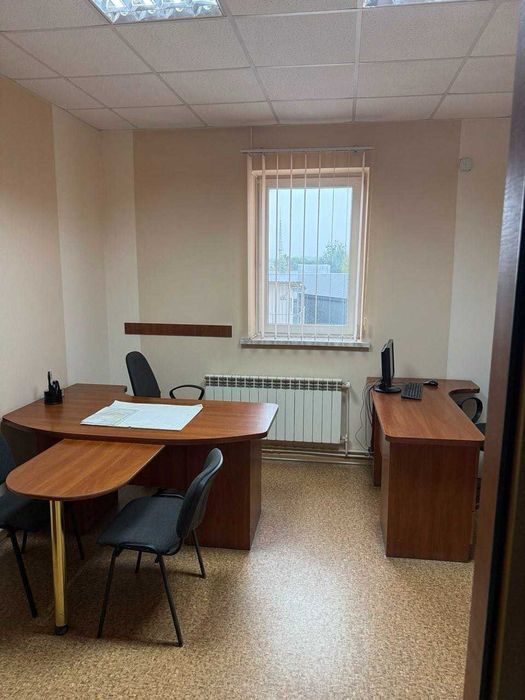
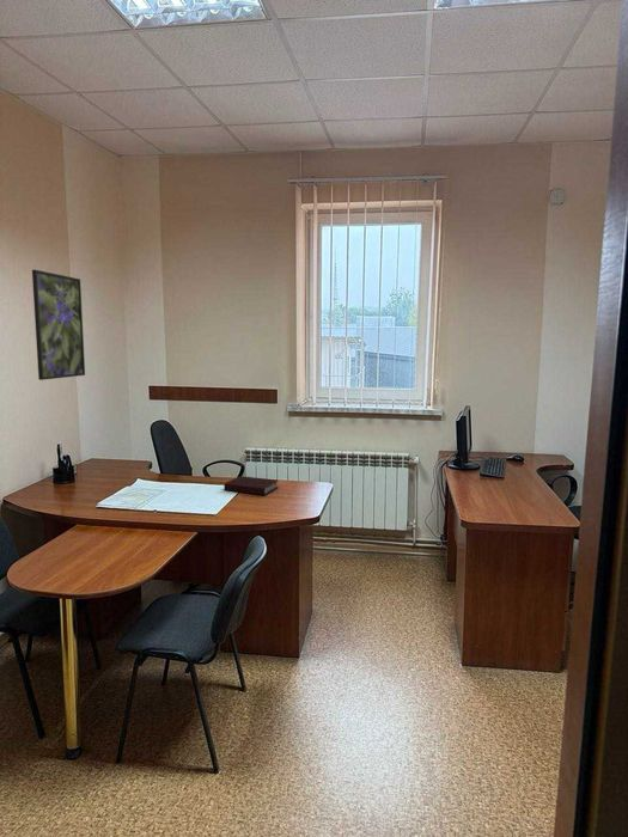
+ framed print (60, 326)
+ book (251, 484)
